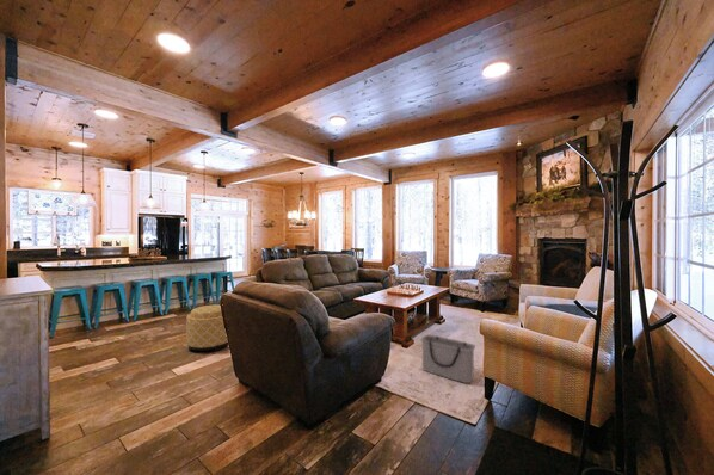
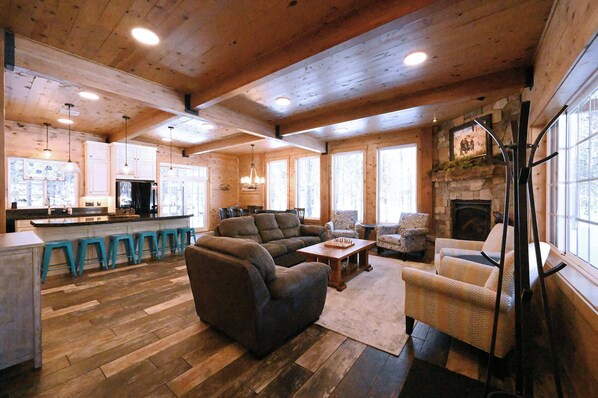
- ottoman (210, 326)
- storage bin (447, 357)
